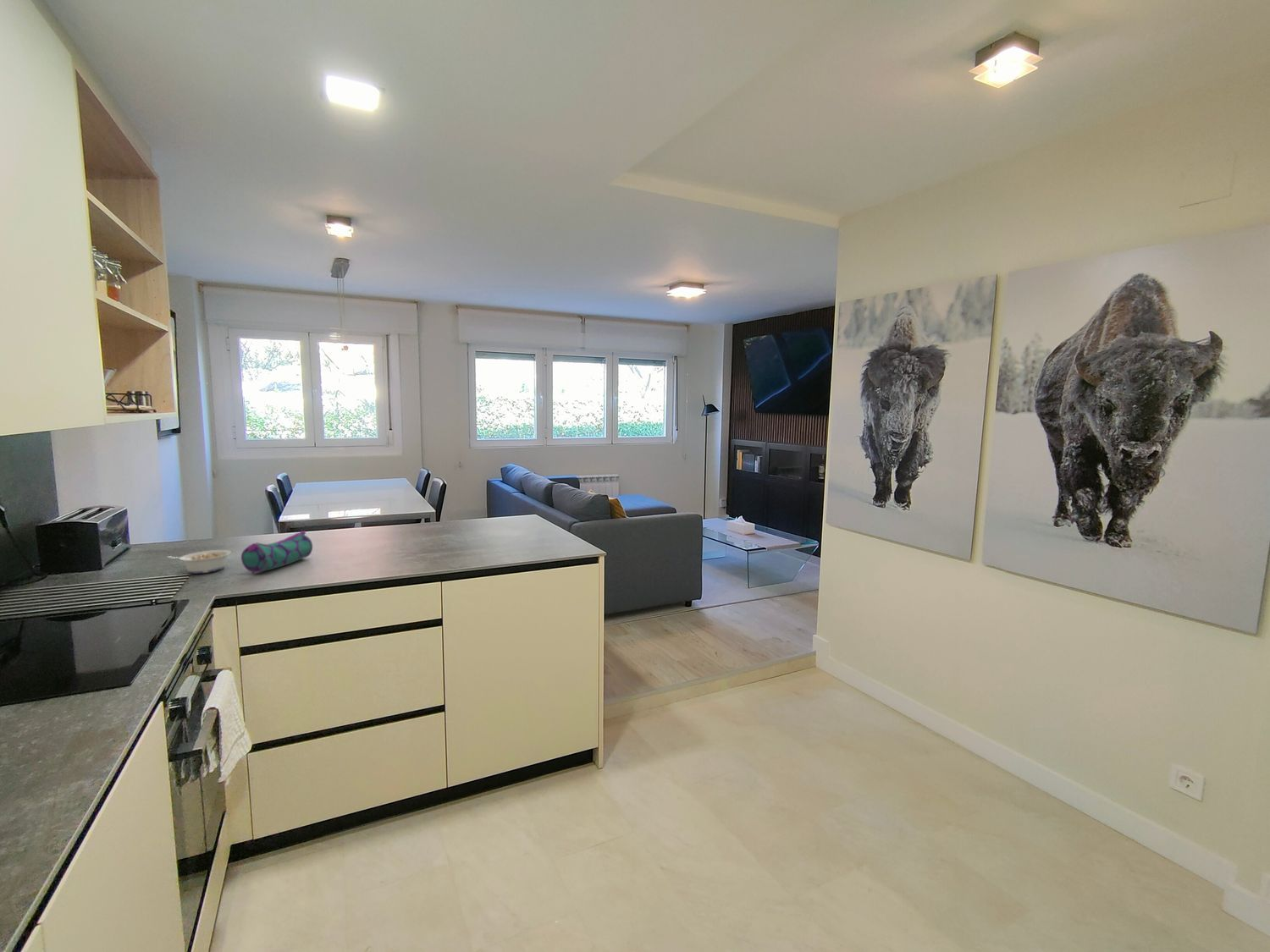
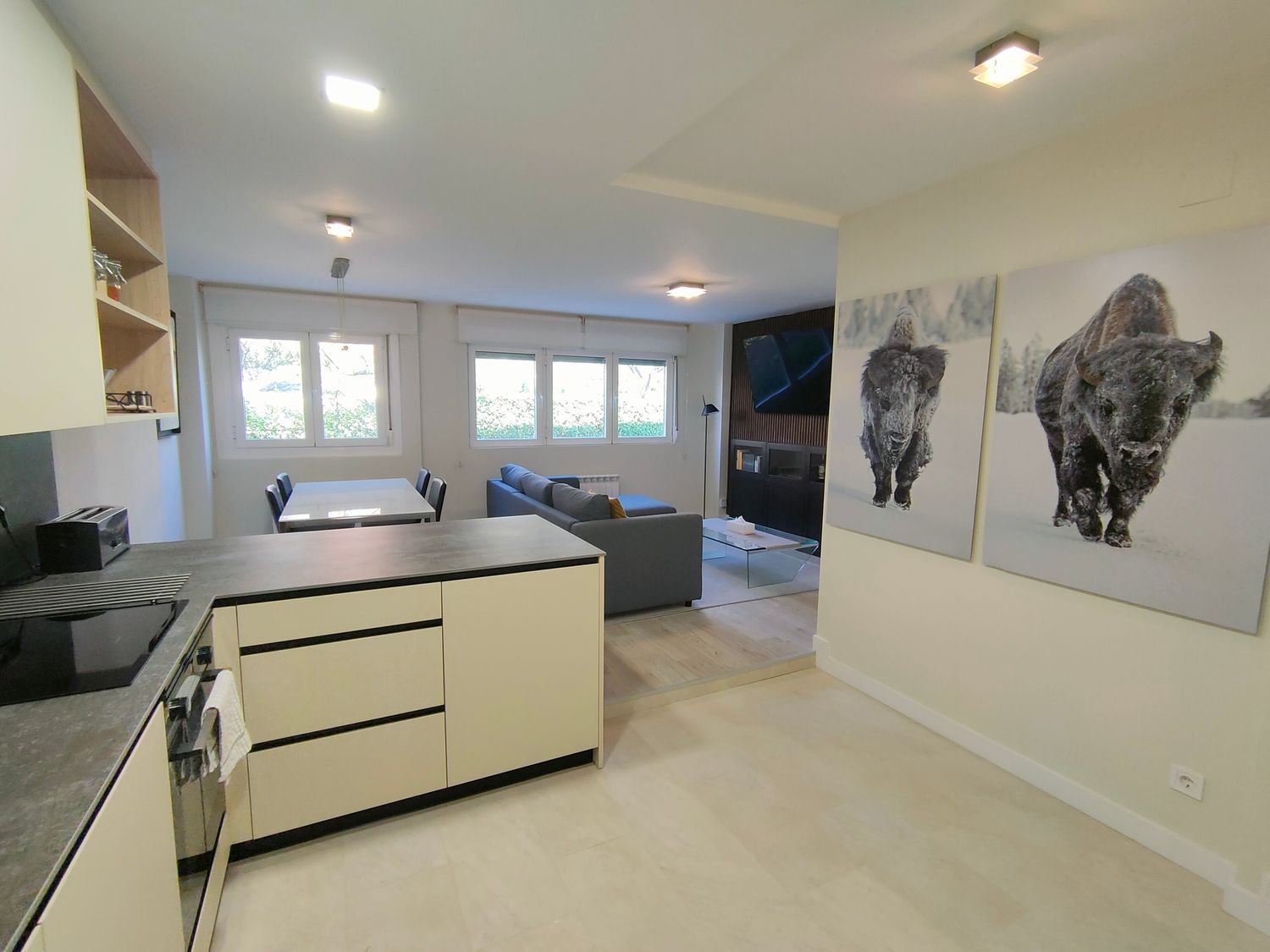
- legume (204, 561)
- pencil case (279, 551)
